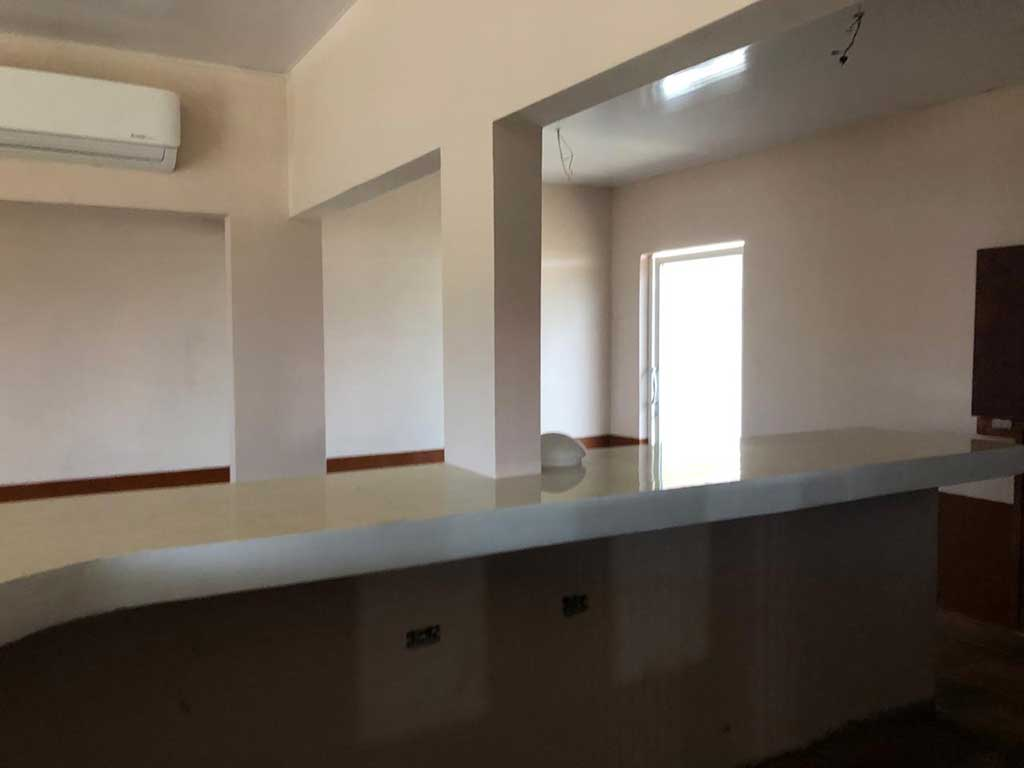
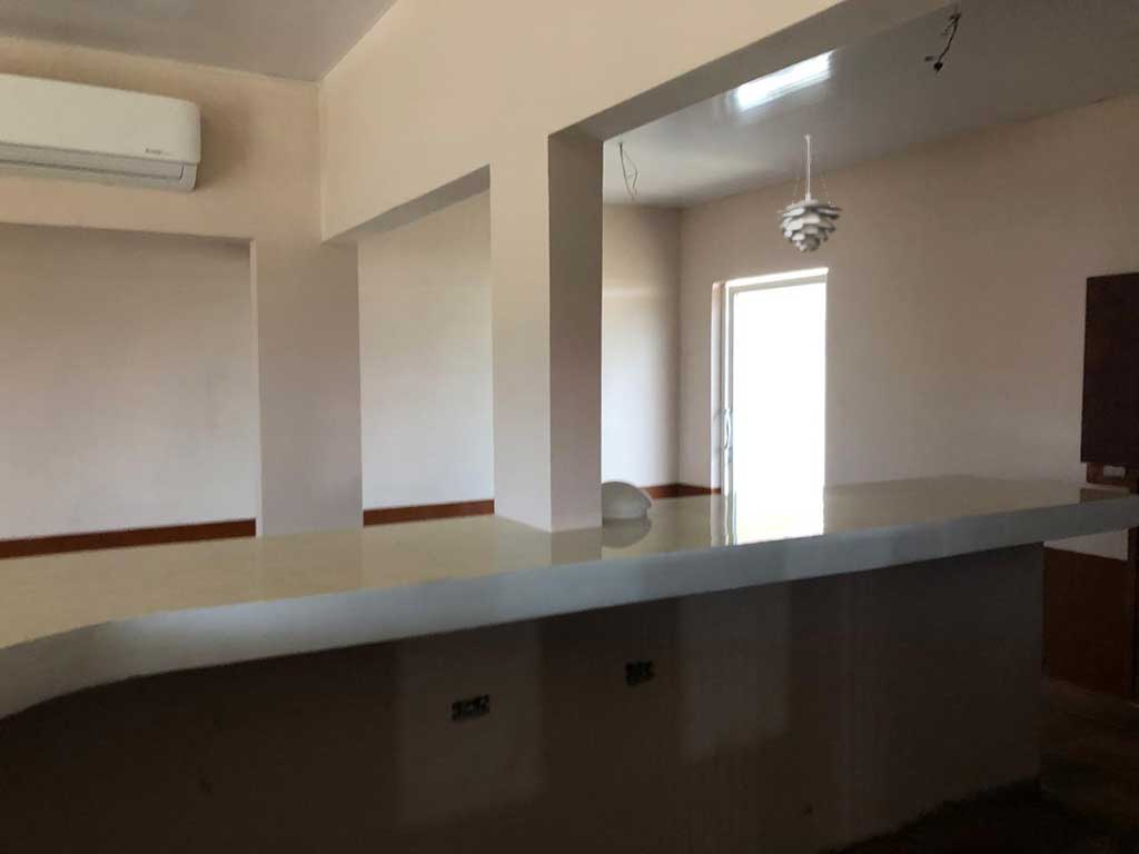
+ pendant light (809, 193)
